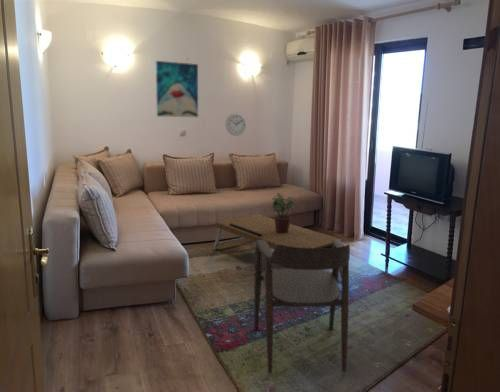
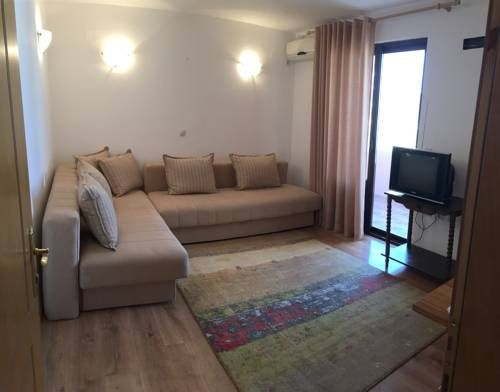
- armchair (303, 293)
- coffee table (274, 246)
- potted plant (283, 211)
- wall art (177, 90)
- wall clock (236, 124)
